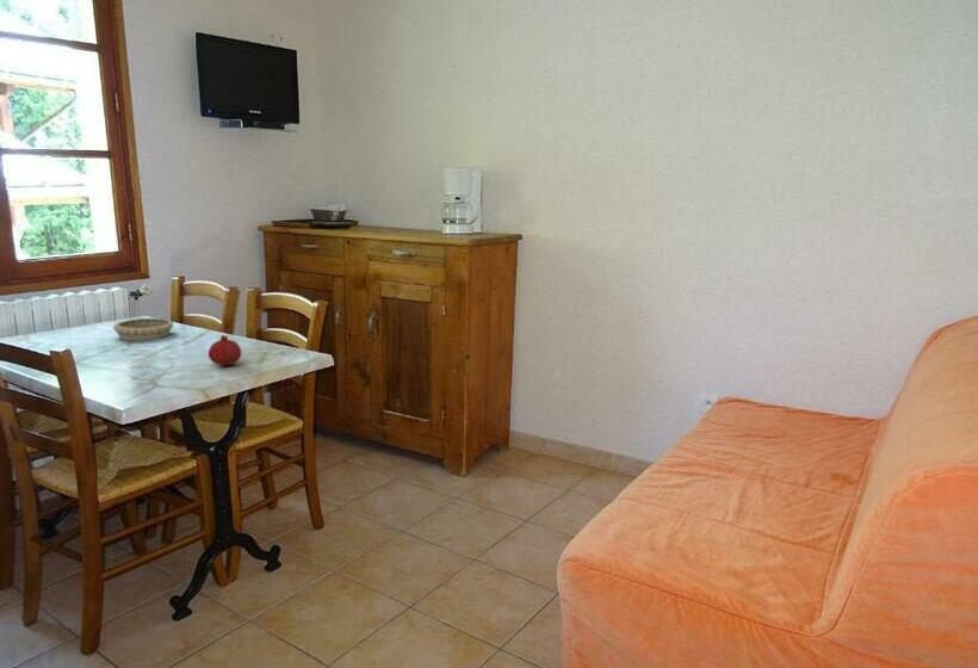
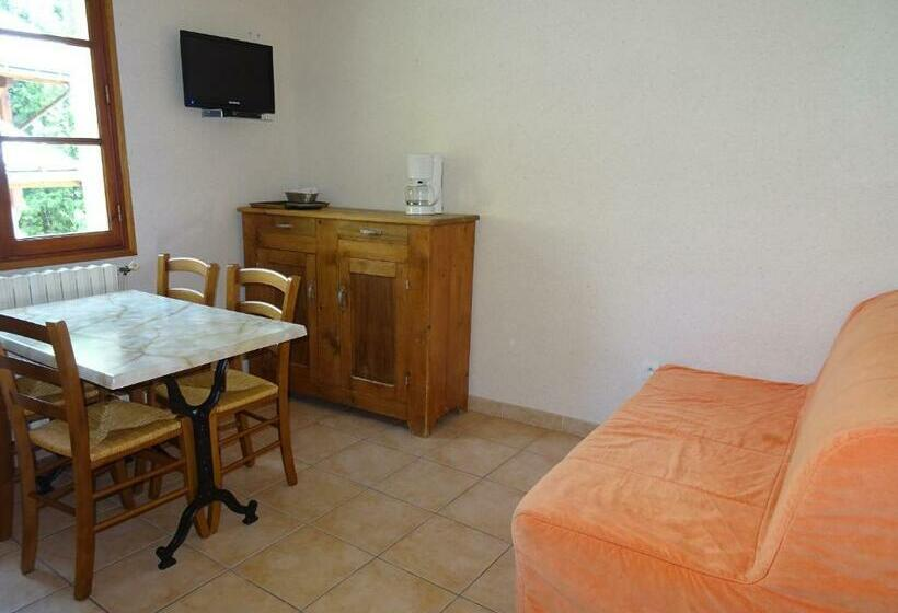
- decorative bowl (144, 329)
- fruit (224, 350)
